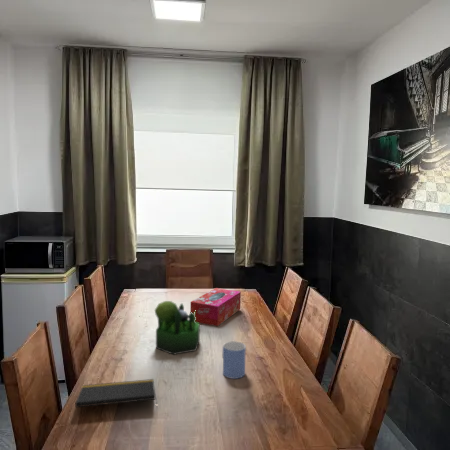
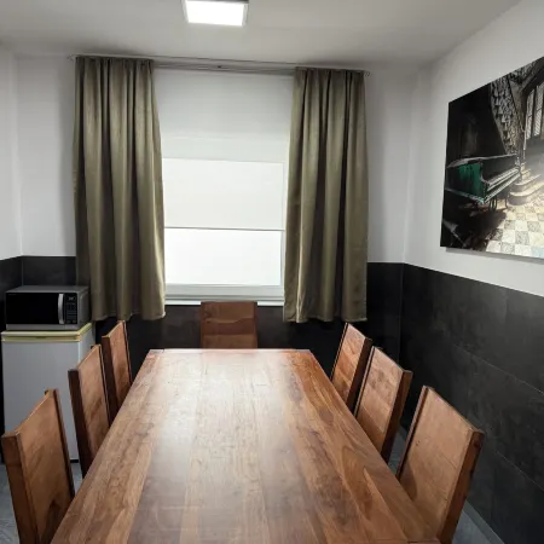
- mug (232, 357)
- tissue box (216, 305)
- notepad (117, 392)
- plant (177, 322)
